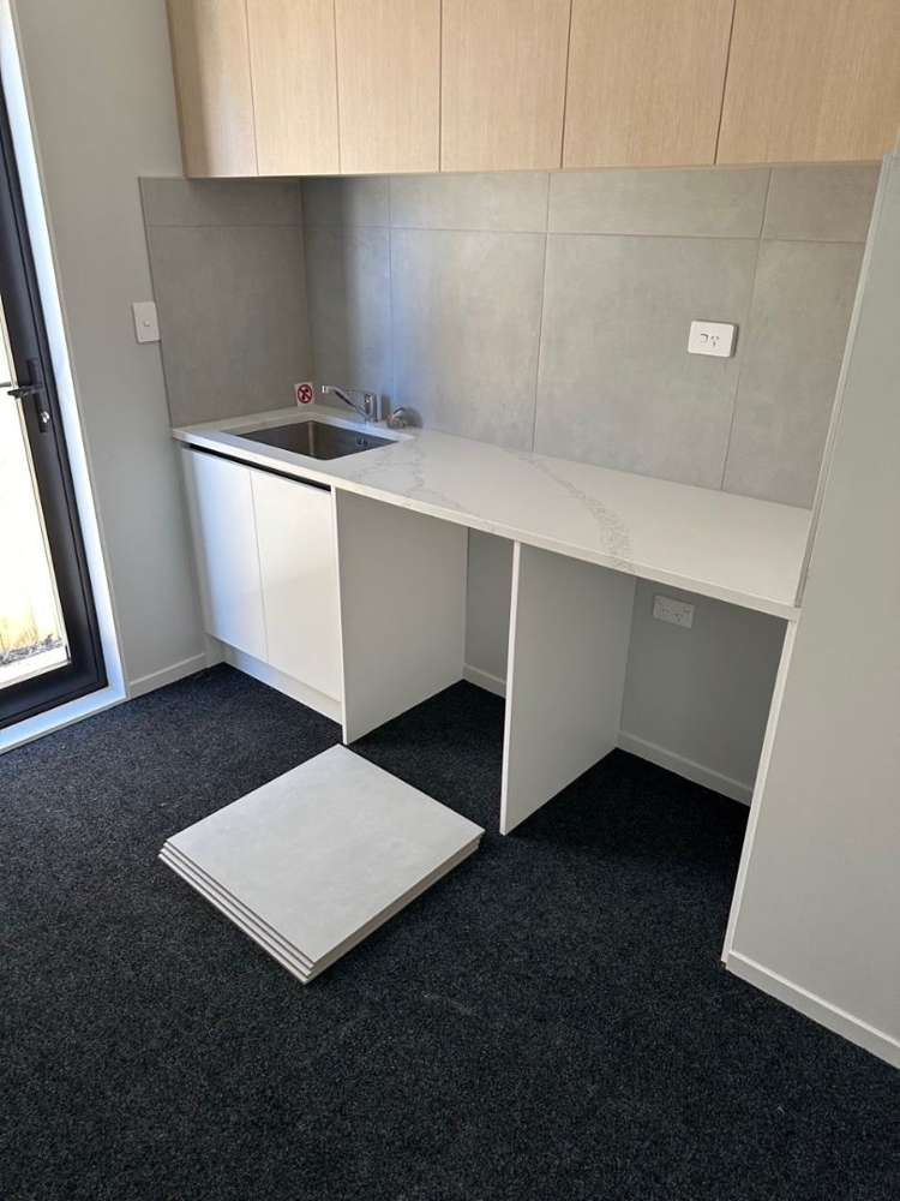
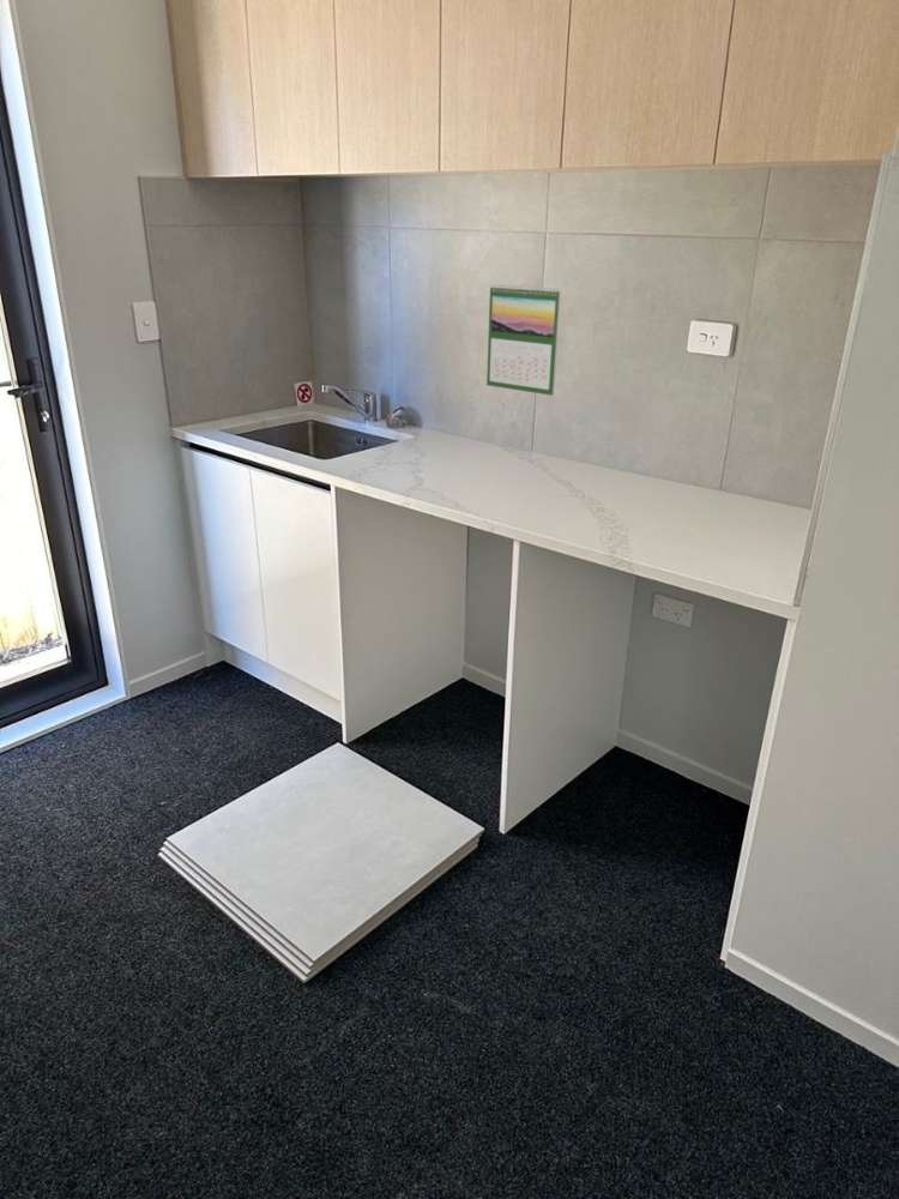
+ calendar (521, 338)
